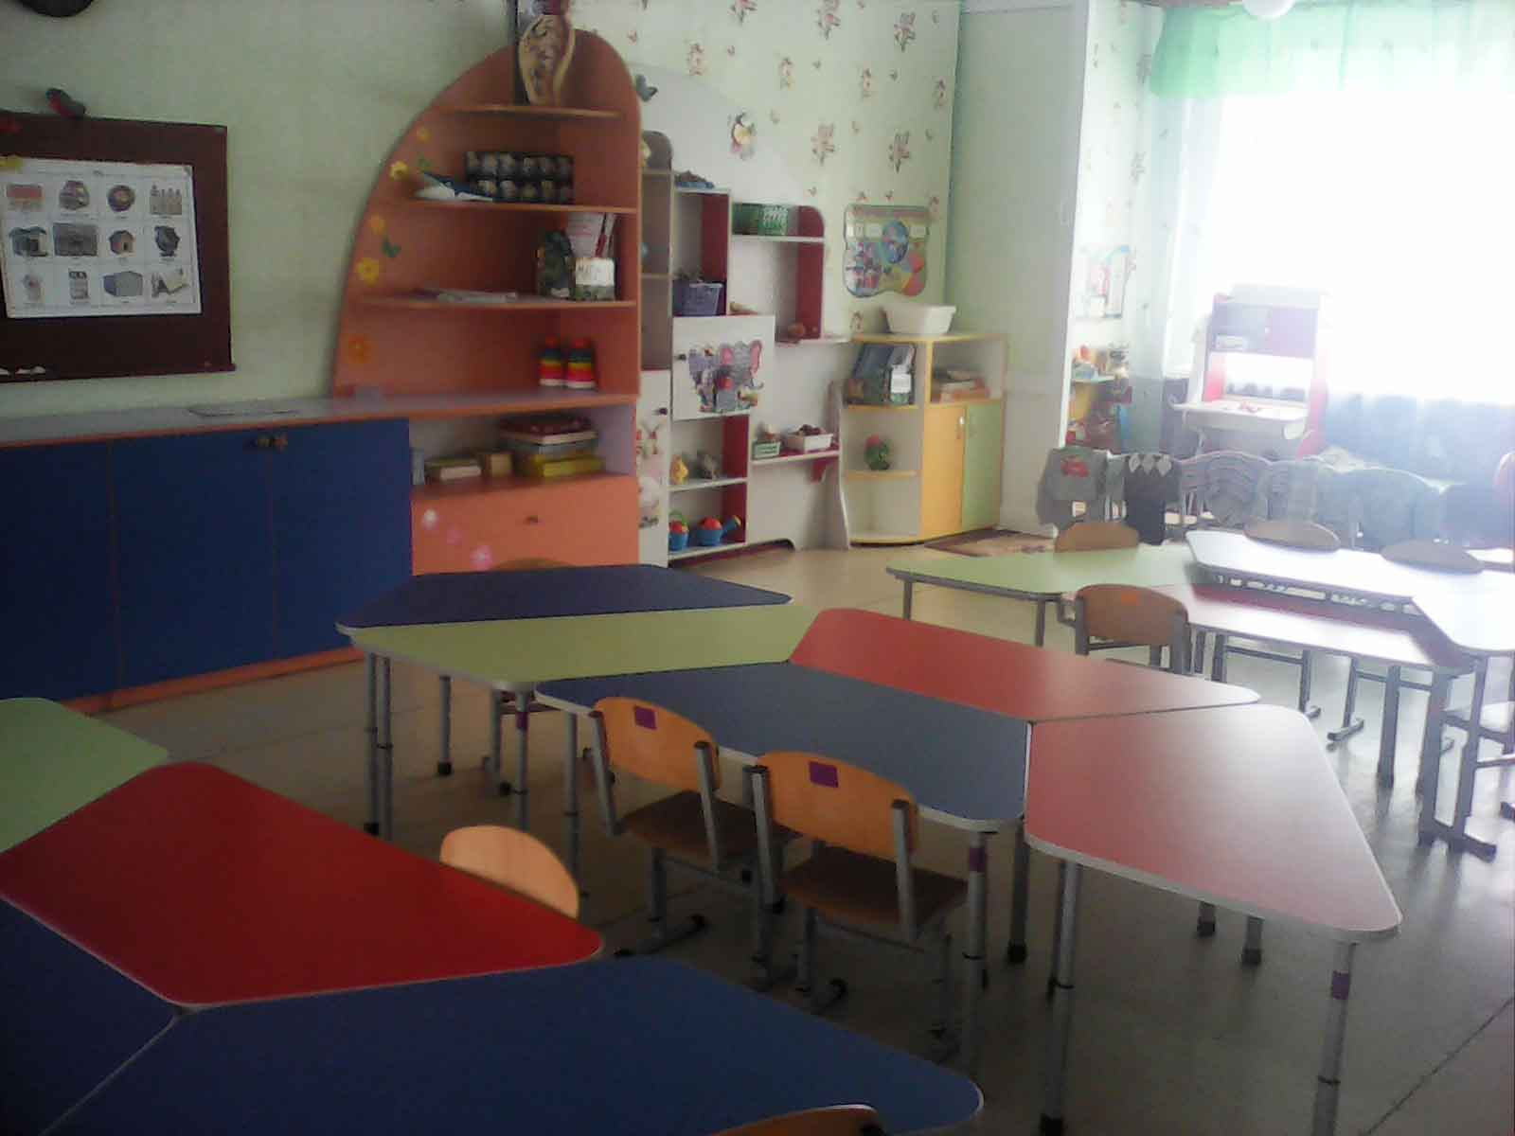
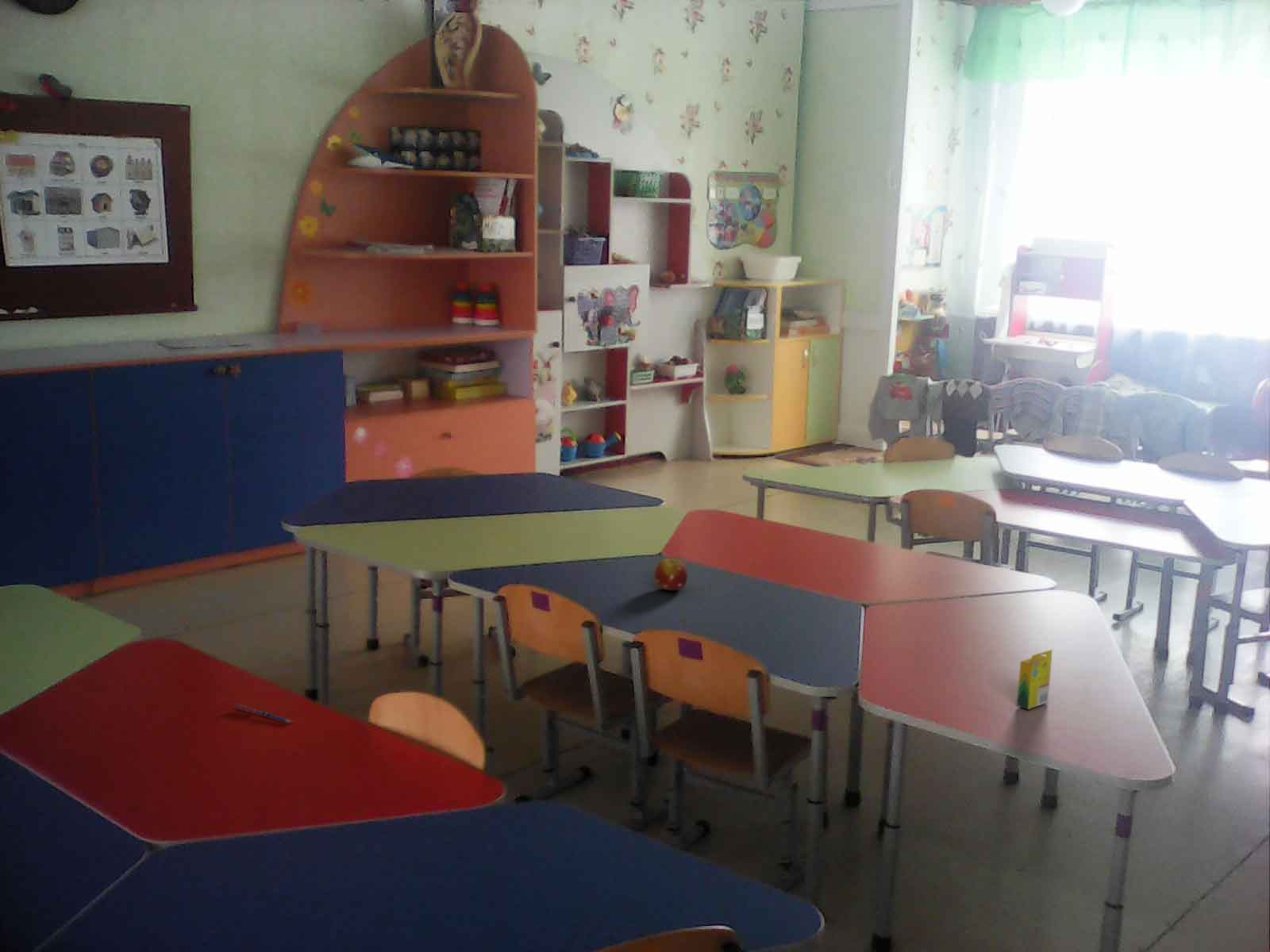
+ pen (263, 712)
+ fruit (671, 574)
+ crayon box (1034, 678)
